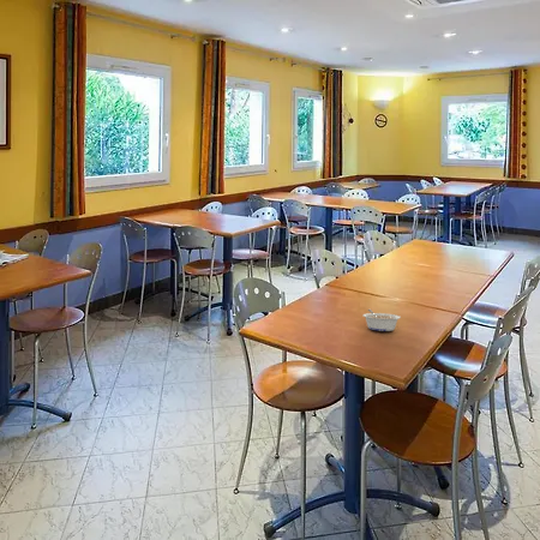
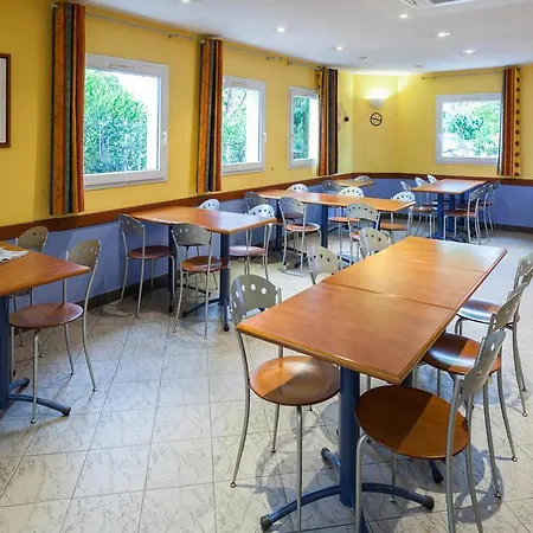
- legume (379, 320)
